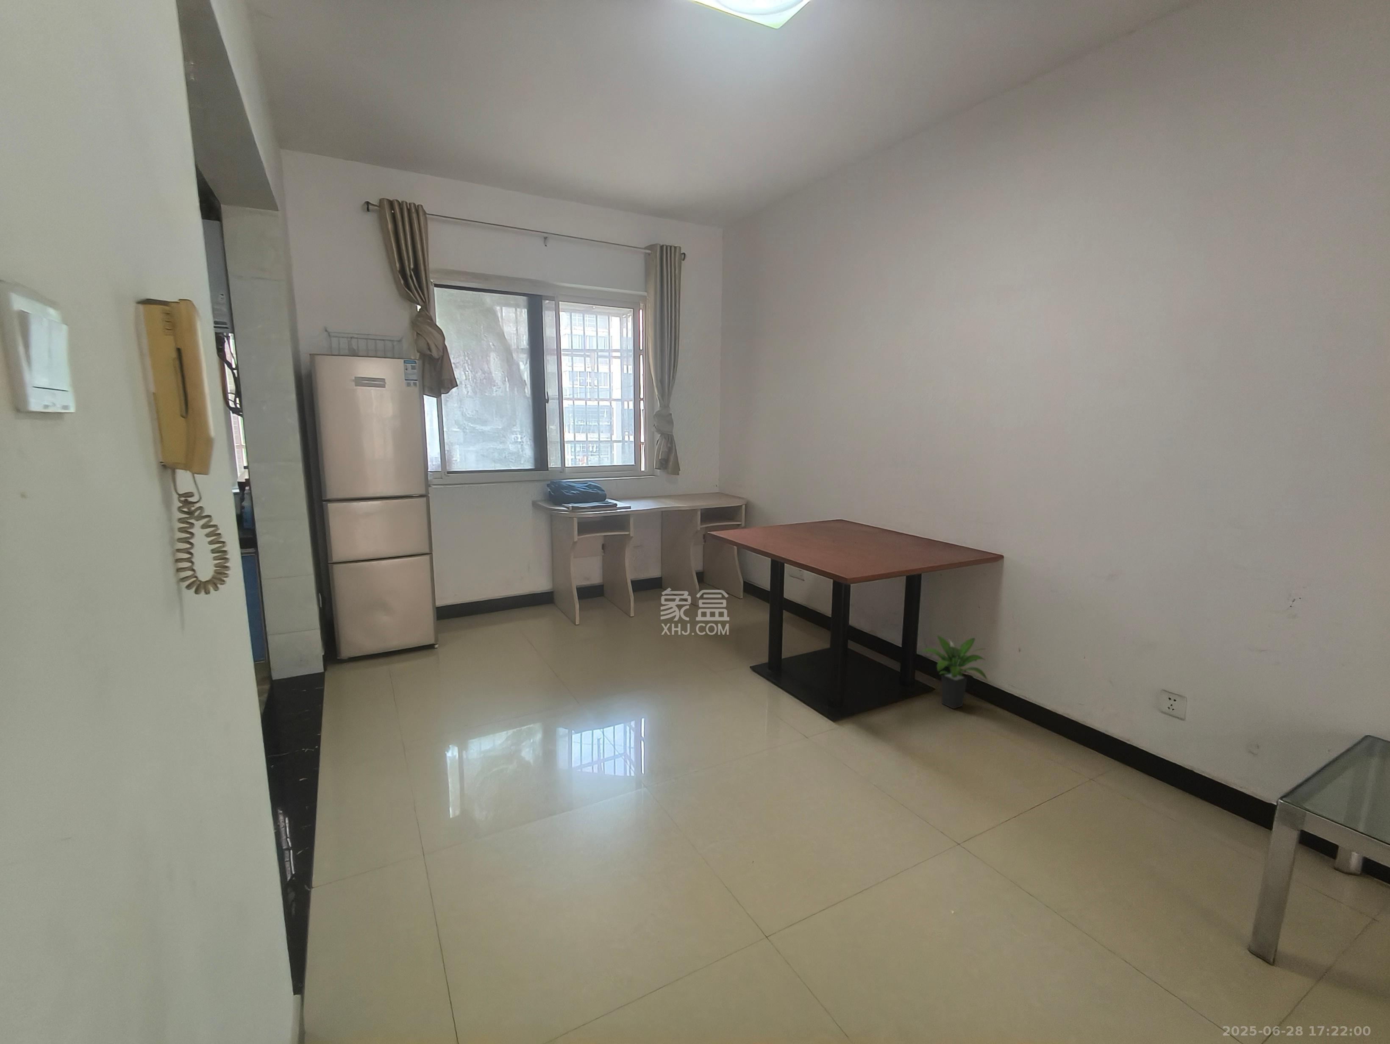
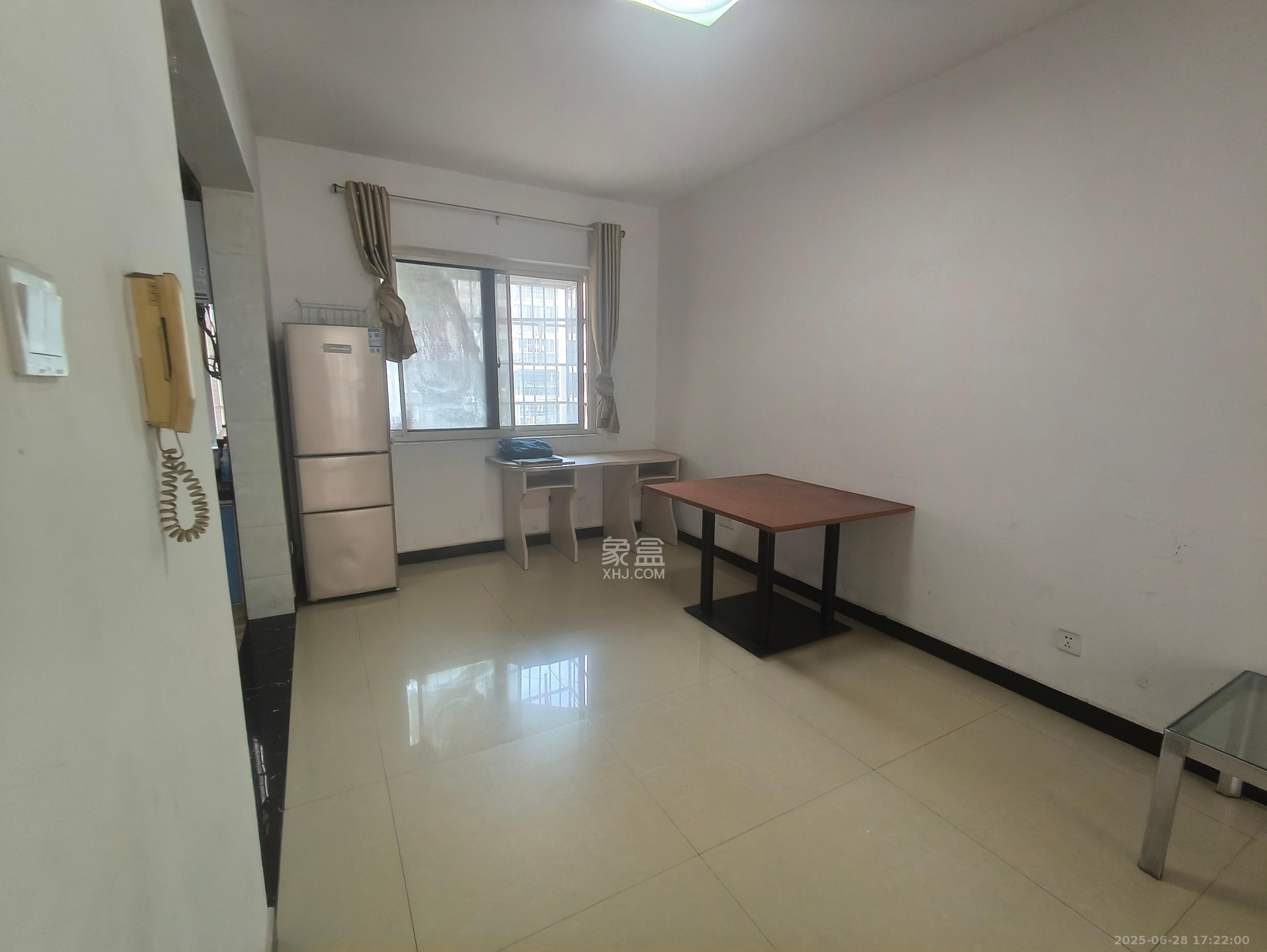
- potted plant (953, 671)
